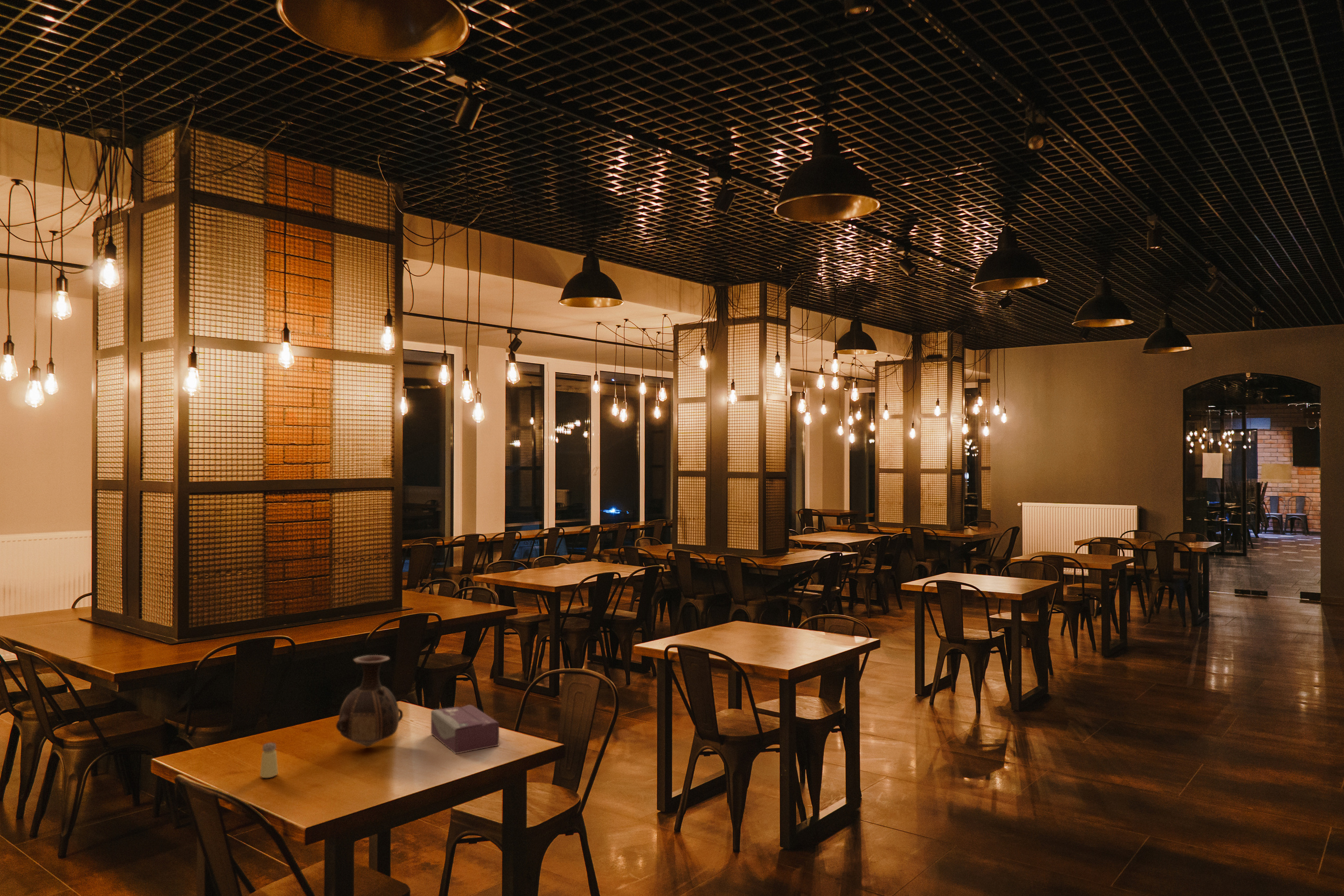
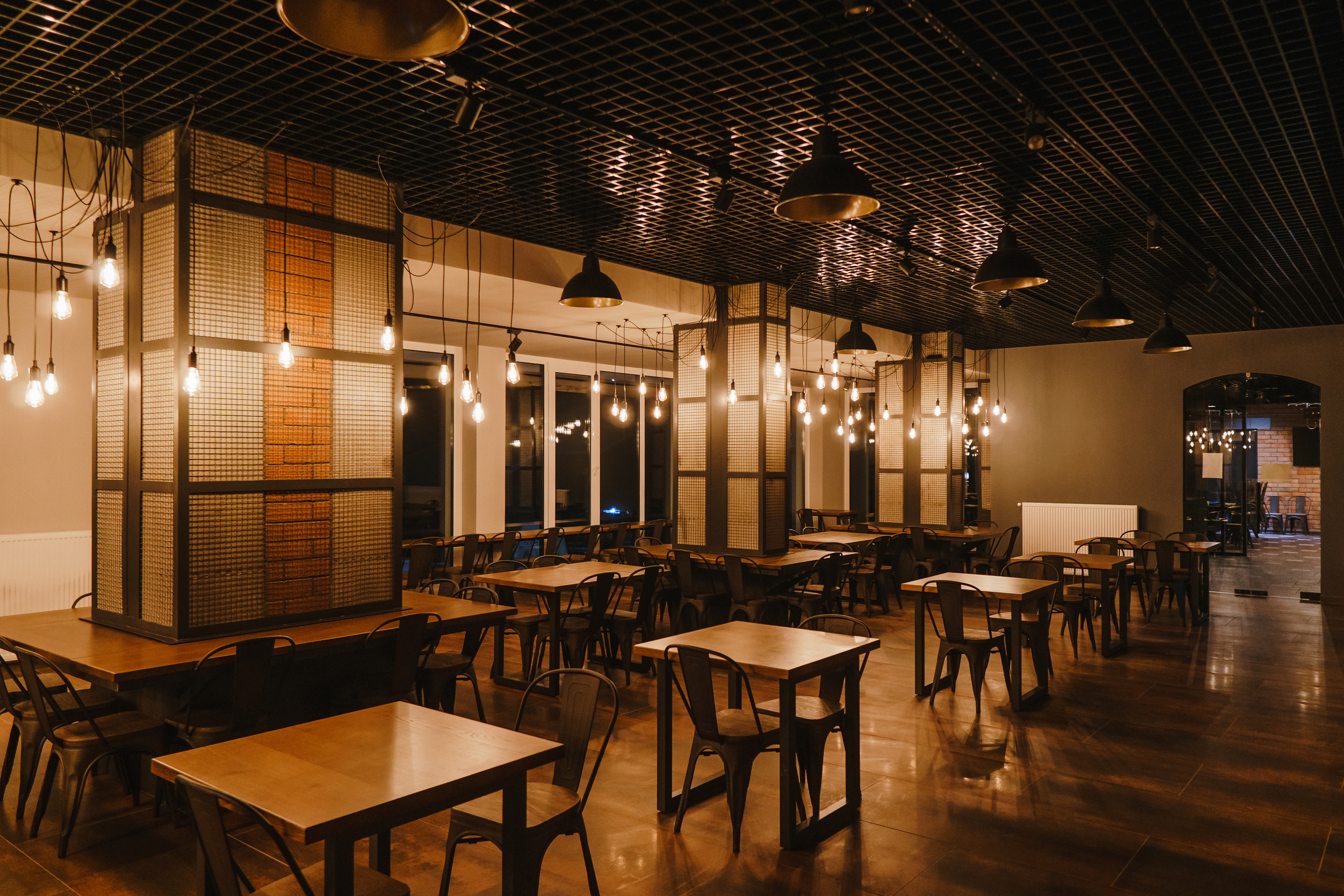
- tissue box (464, 727)
- saltshaker (269, 759)
- vase (370, 702)
